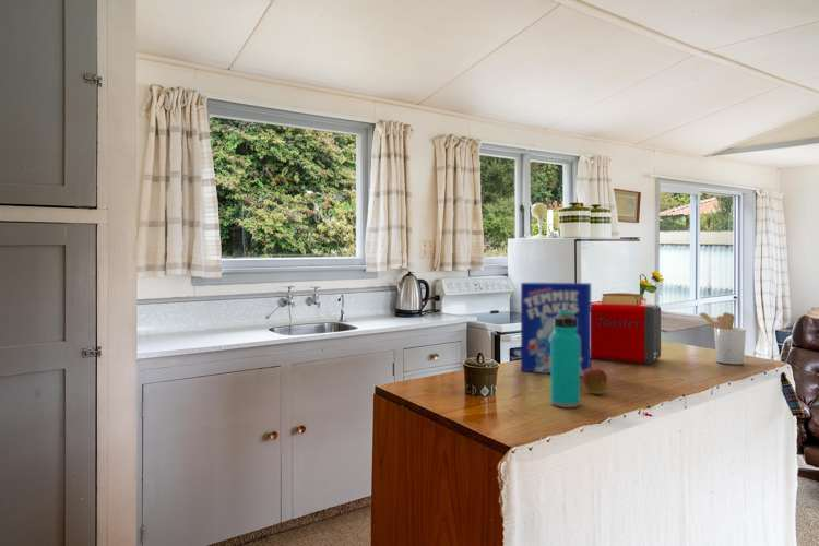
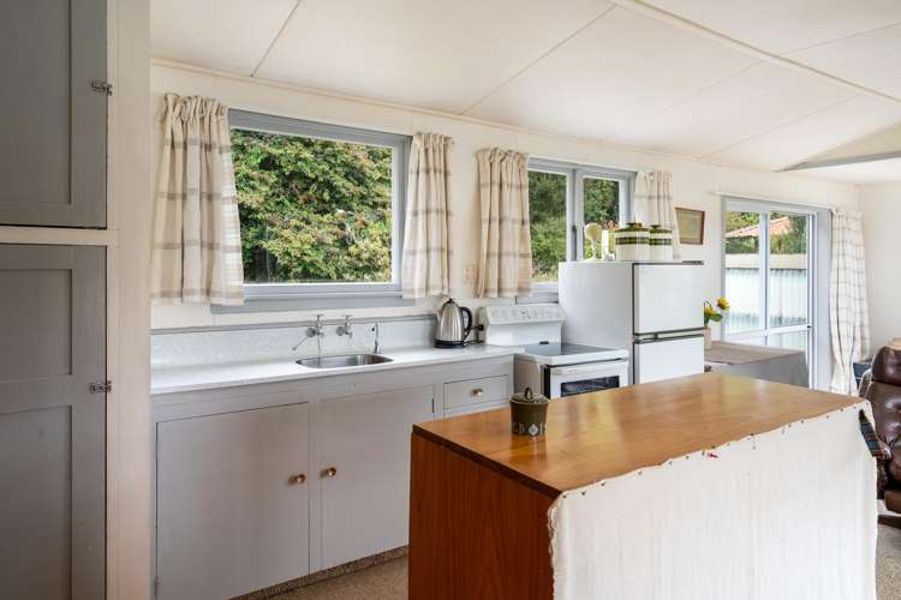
- utensil holder (721, 336)
- cereal box (553, 327)
- fruit (594, 379)
- water bottle (565, 357)
- toaster (620, 325)
